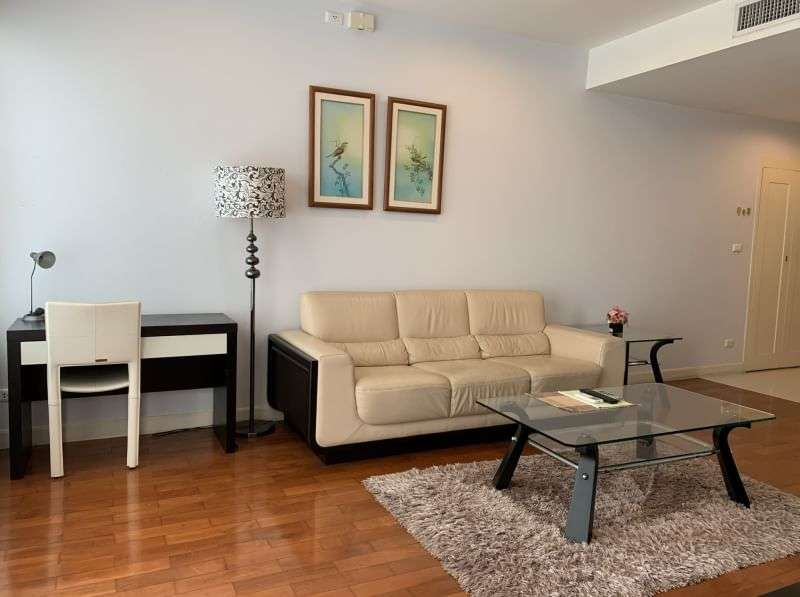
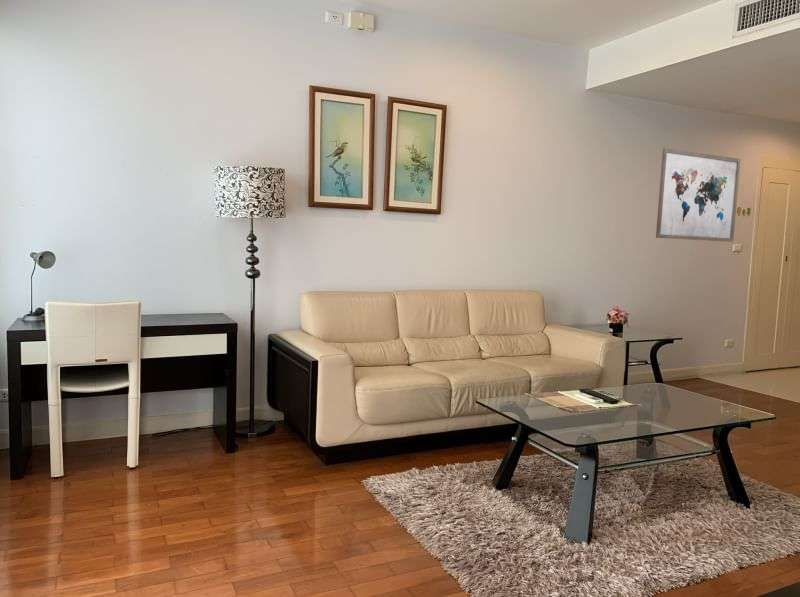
+ wall art (699, 197)
